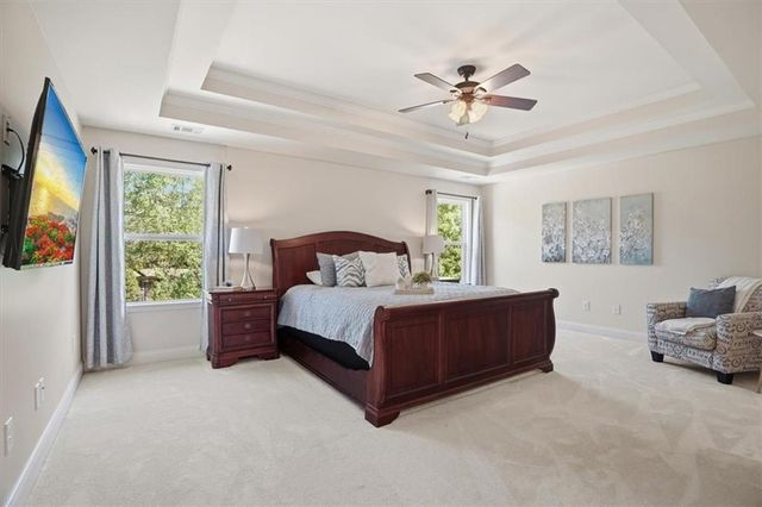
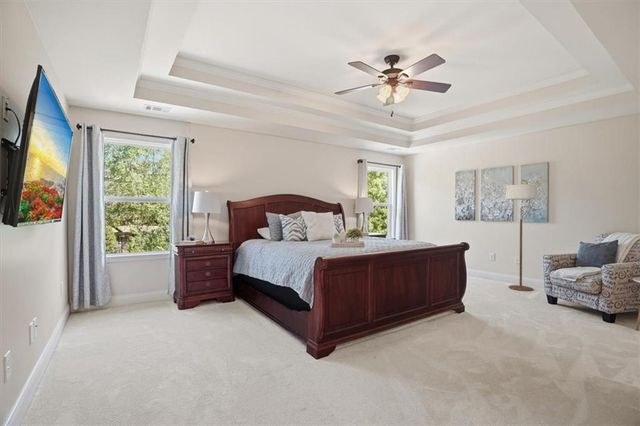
+ floor lamp (521, 234)
